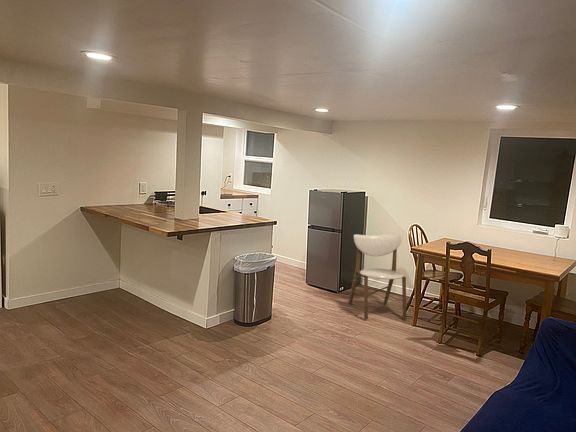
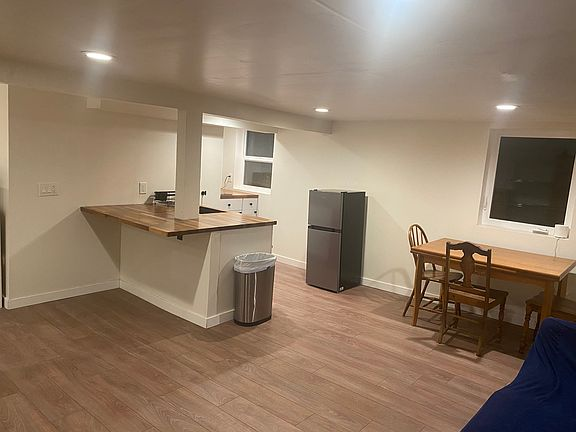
- dining chair (380, 273)
